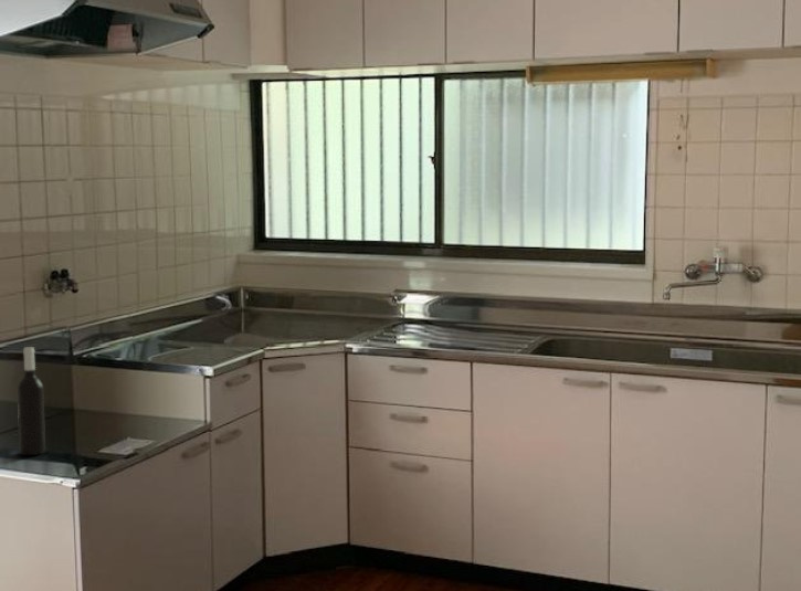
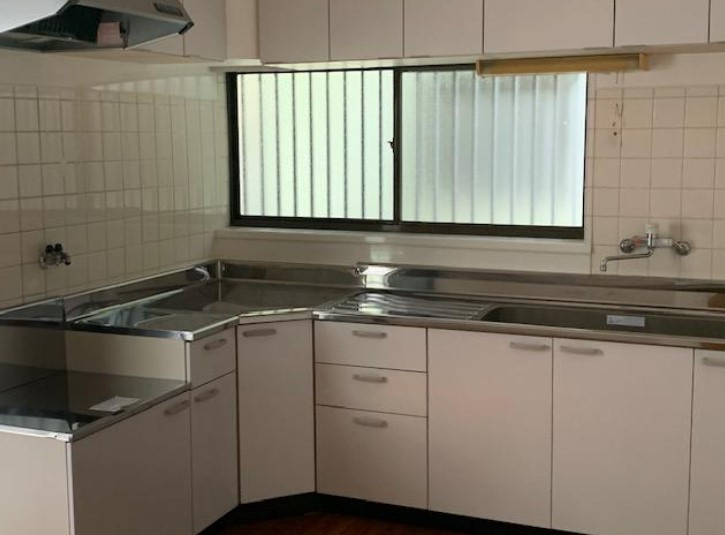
- wine bottle (30, 400)
